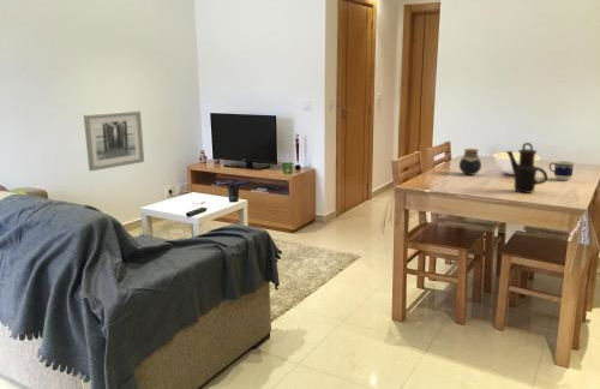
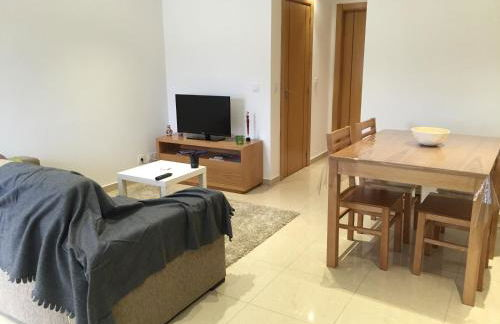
- teapot (526, 167)
- cup (560, 170)
- wall art (115, 139)
- jar (470, 161)
